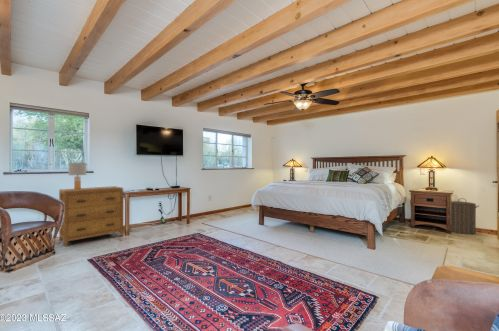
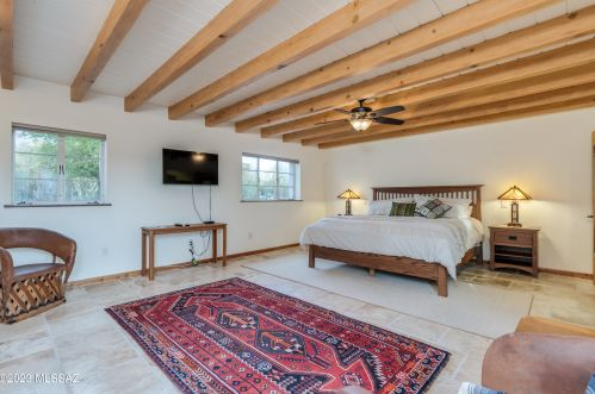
- lamp (77, 176)
- laundry hamper (462, 214)
- dresser (92, 213)
